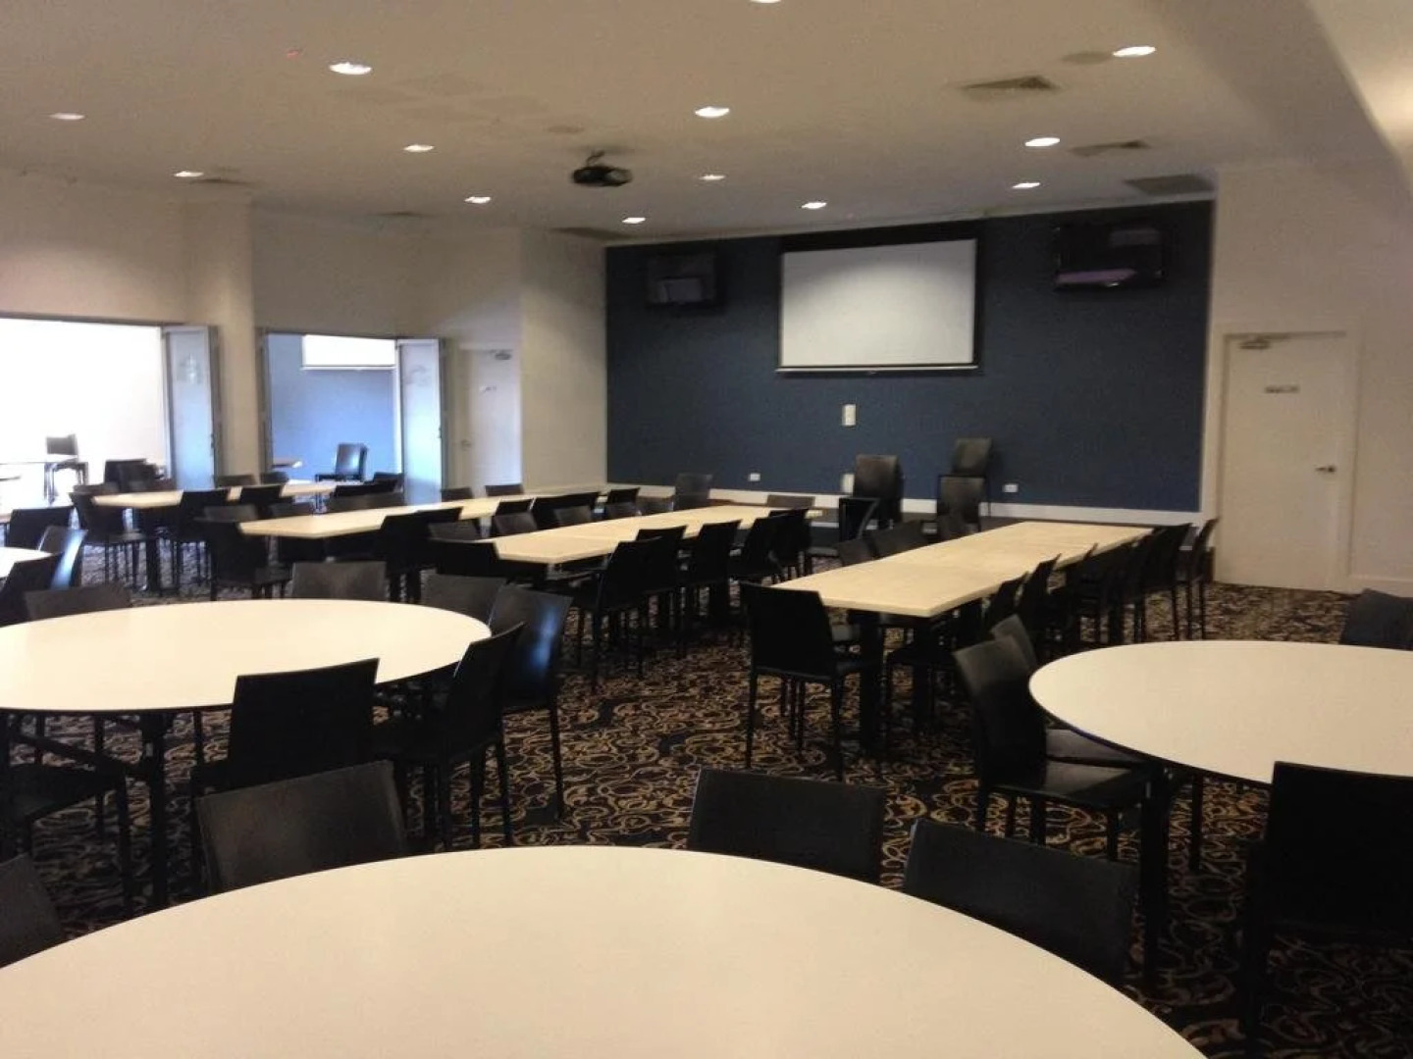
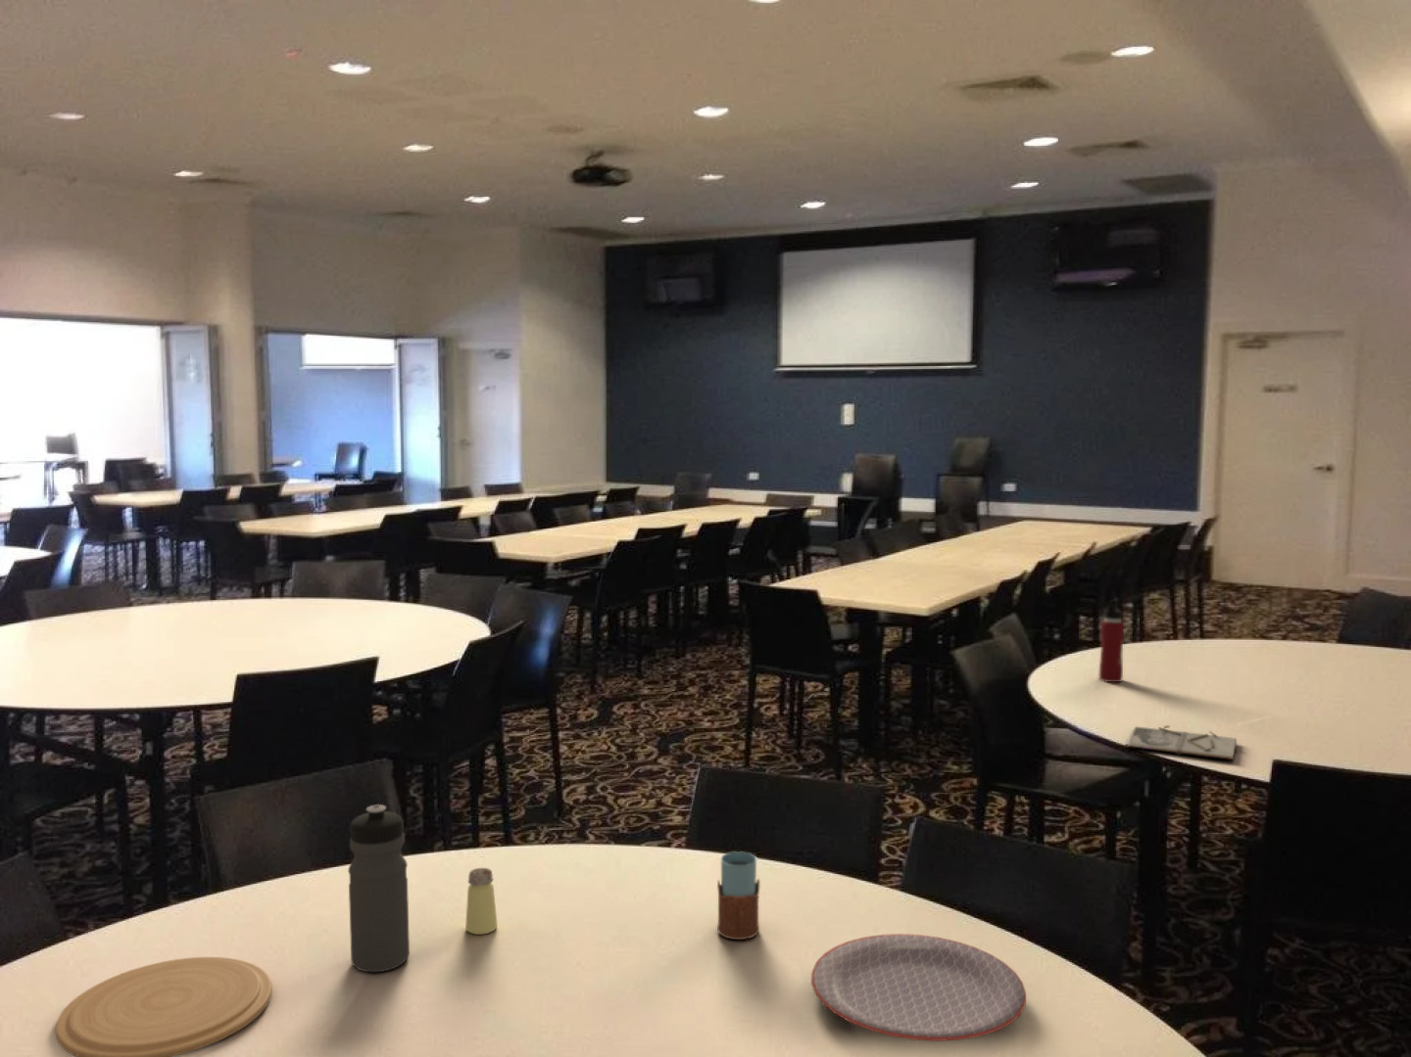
+ saltshaker (480, 899)
+ water bottle (378, 884)
+ plate (917, 988)
+ water bottle (1111, 640)
+ notebook (1183, 739)
+ plate (168, 1004)
+ drinking glass (739, 898)
